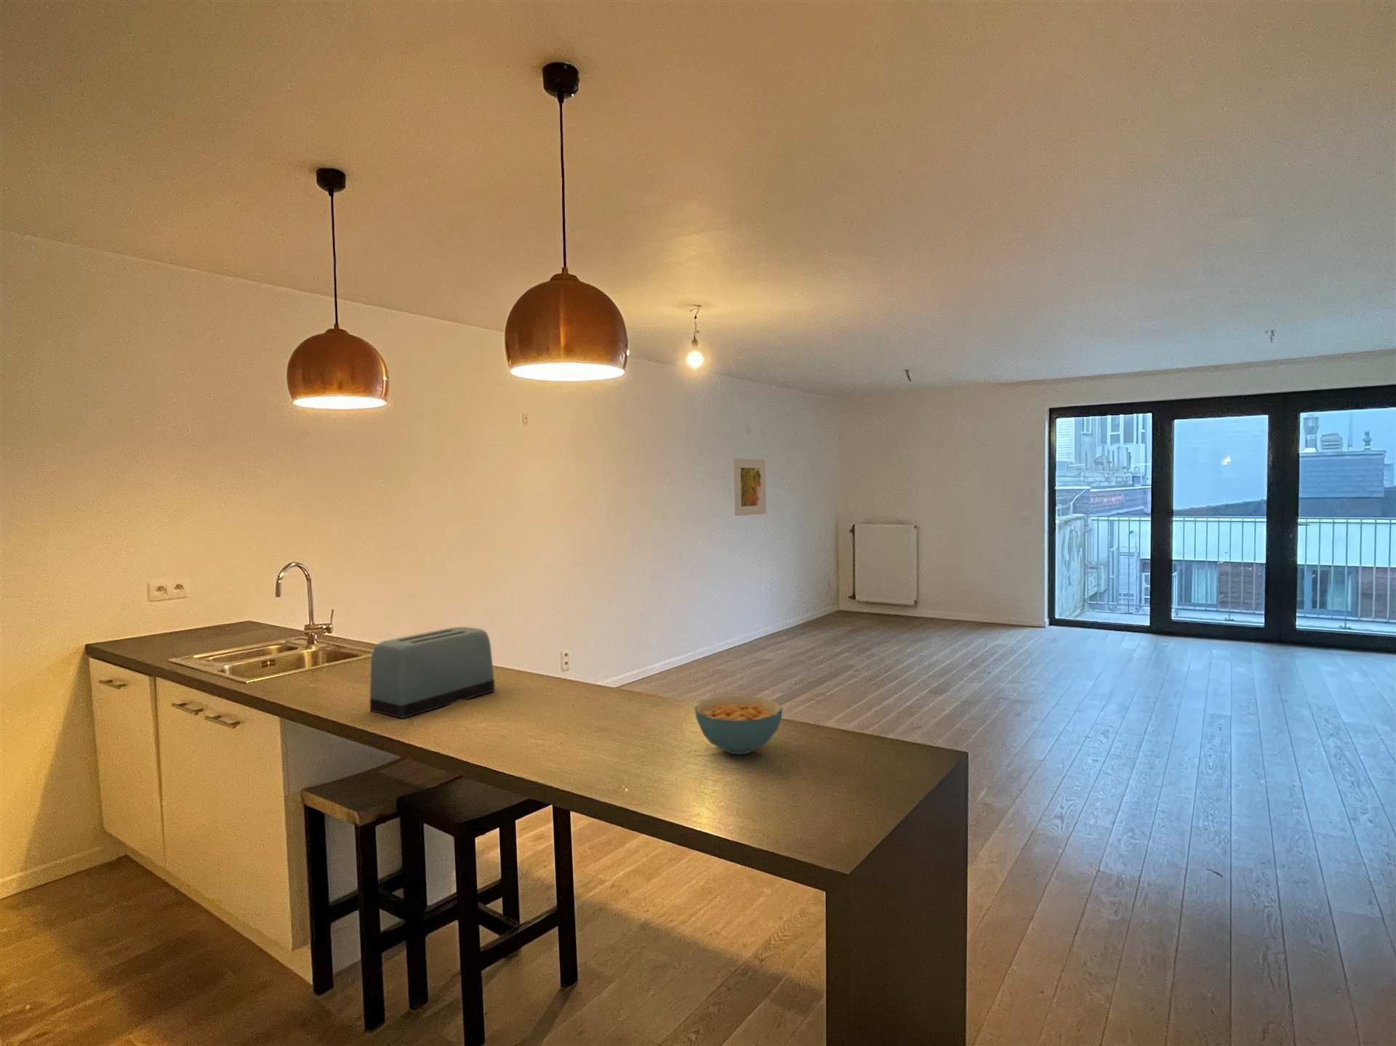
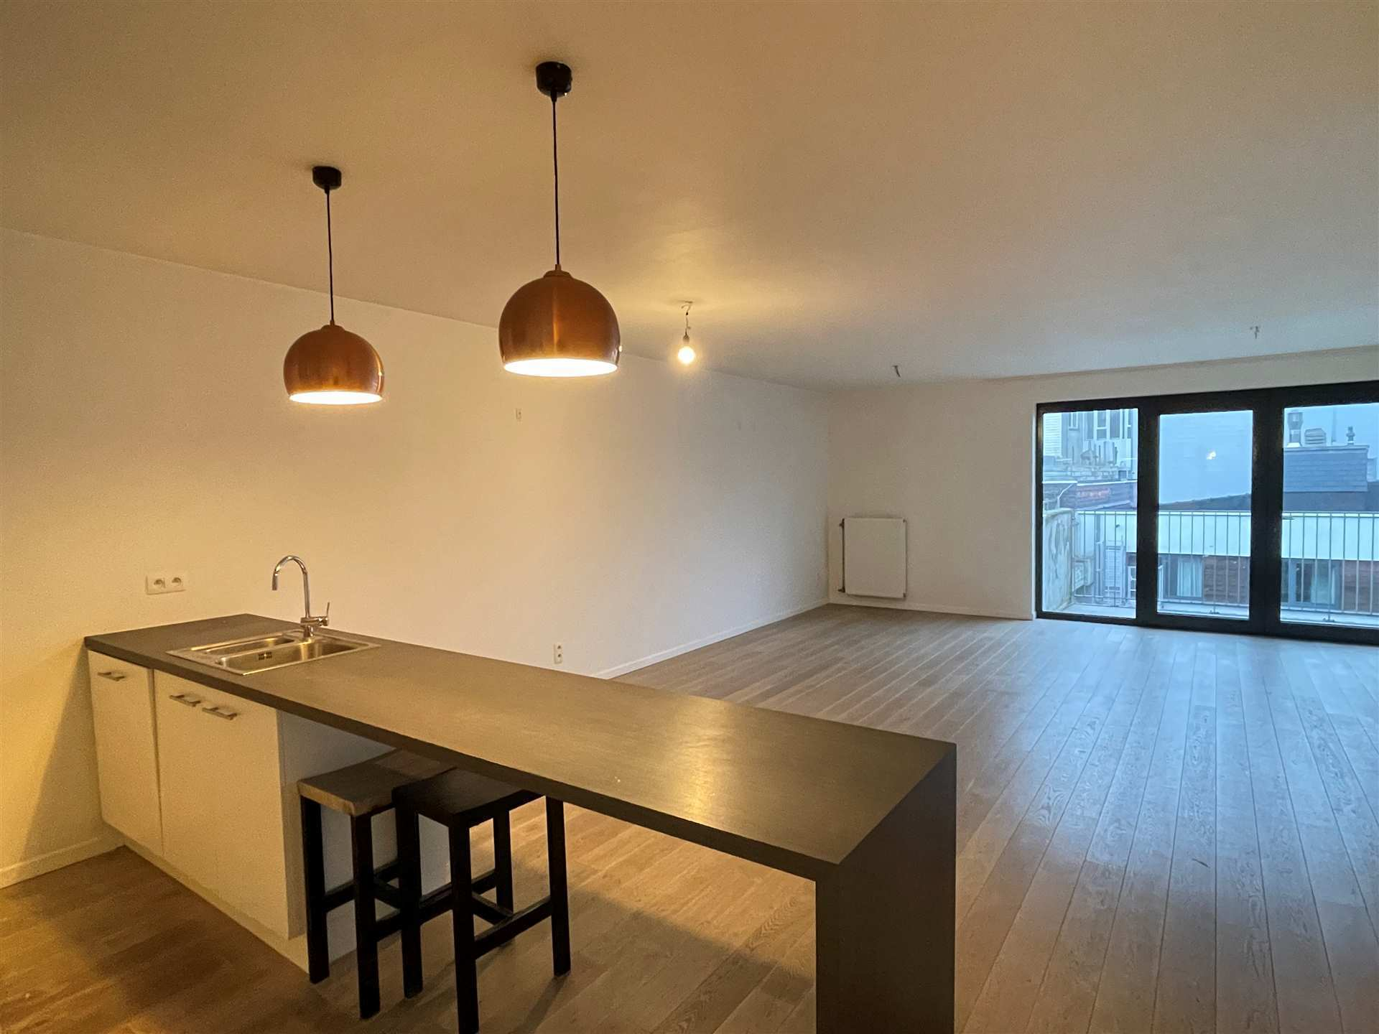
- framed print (751, 487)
- toaster (435, 668)
- cereal bowl (738, 728)
